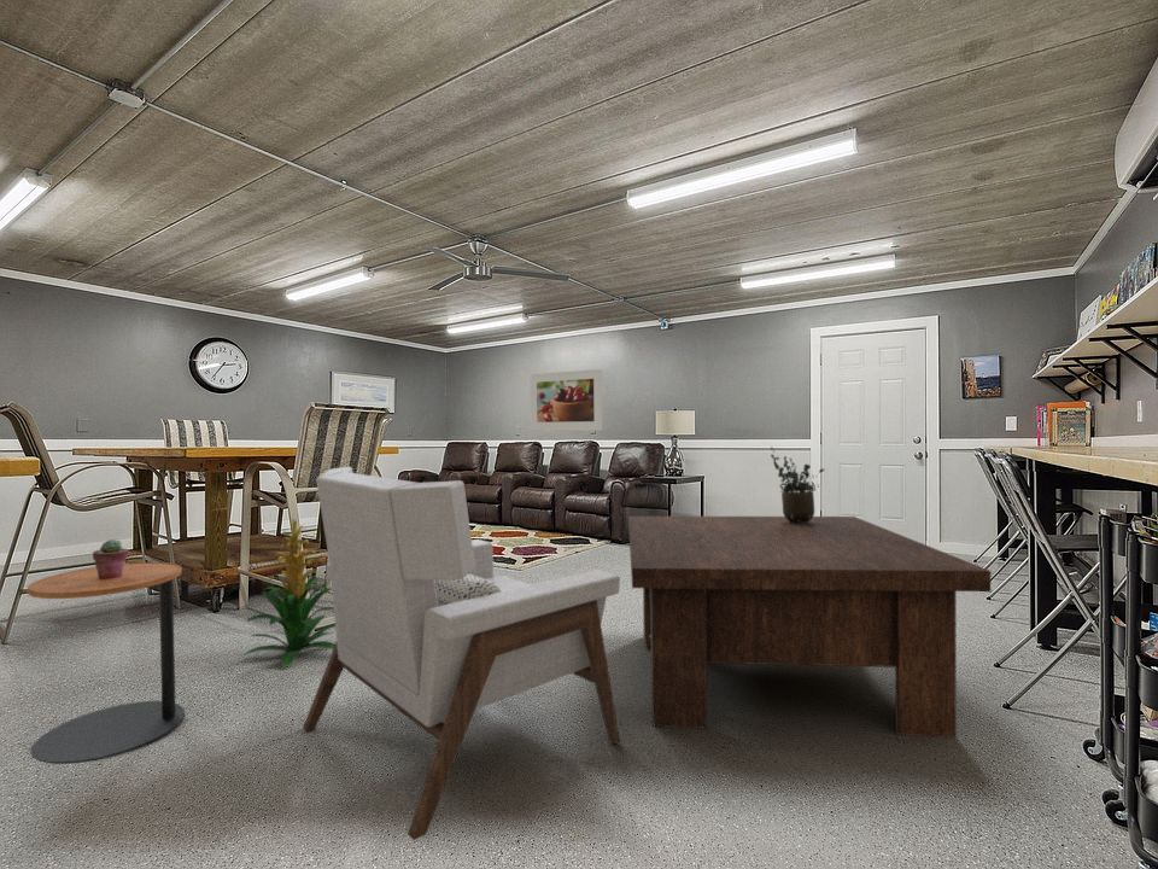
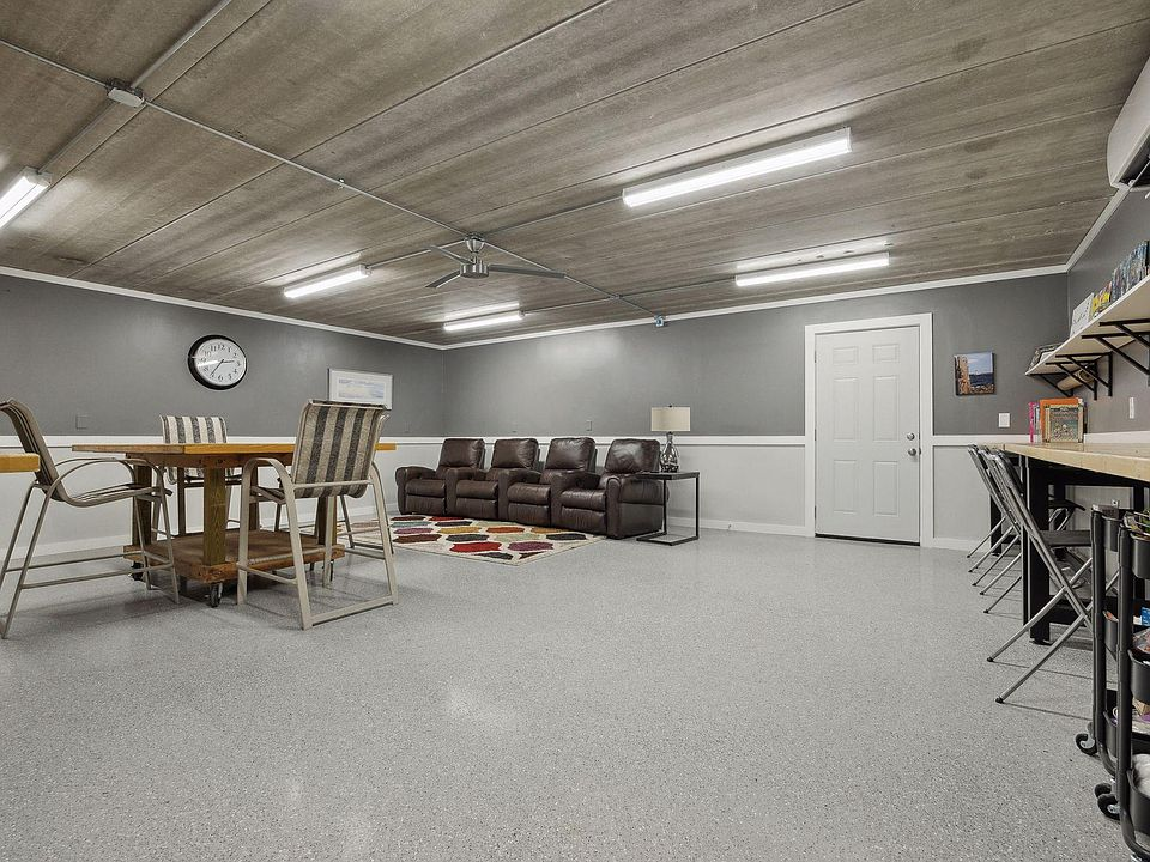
- indoor plant (294, 585)
- potted succulent (110, 556)
- side table (160, 653)
- coffee table (766, 606)
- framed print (565, 401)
- potted plant (793, 483)
- armchair (456, 601)
